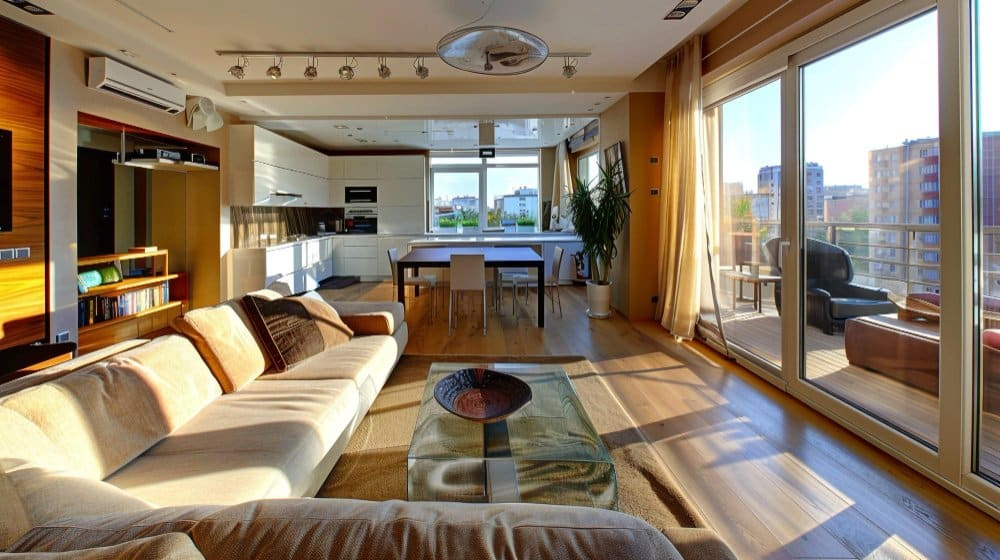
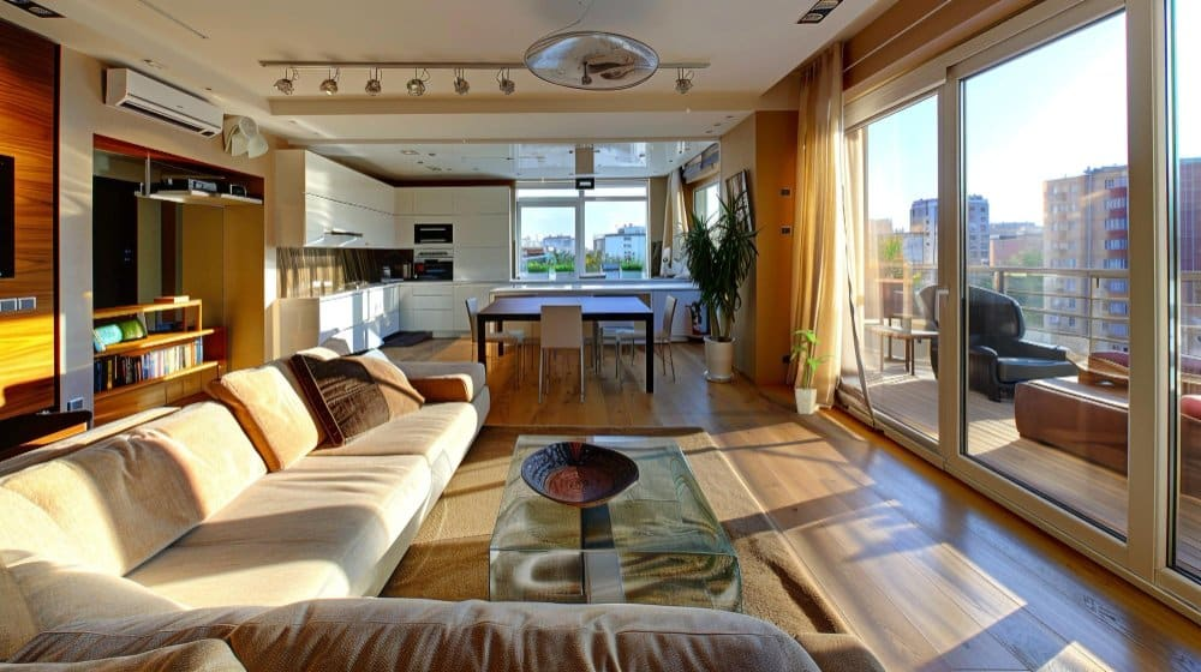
+ house plant (811, 372)
